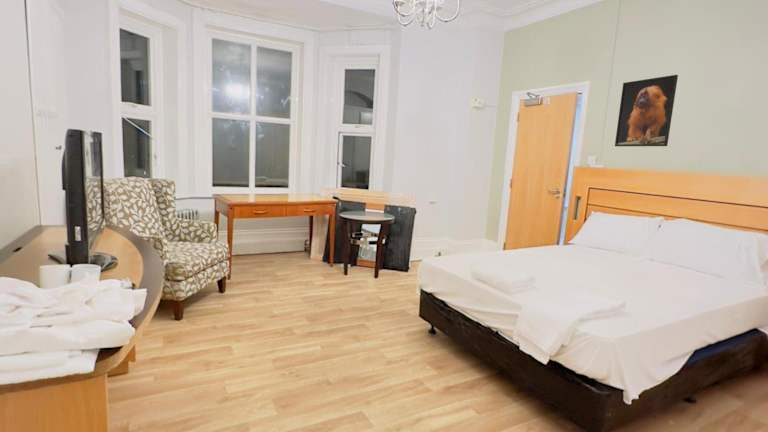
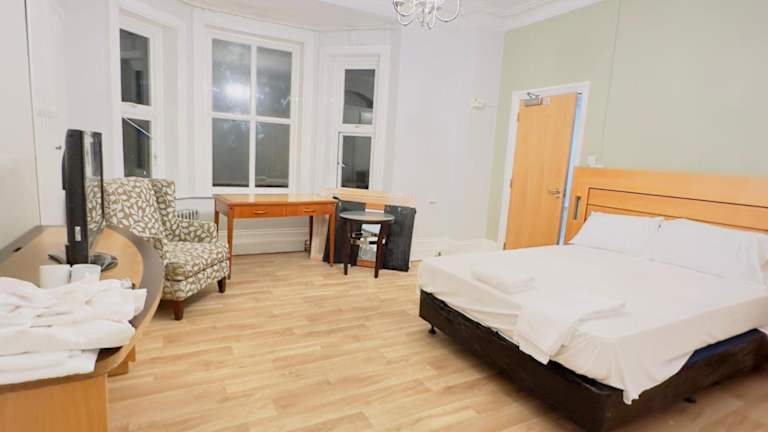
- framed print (644, 113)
